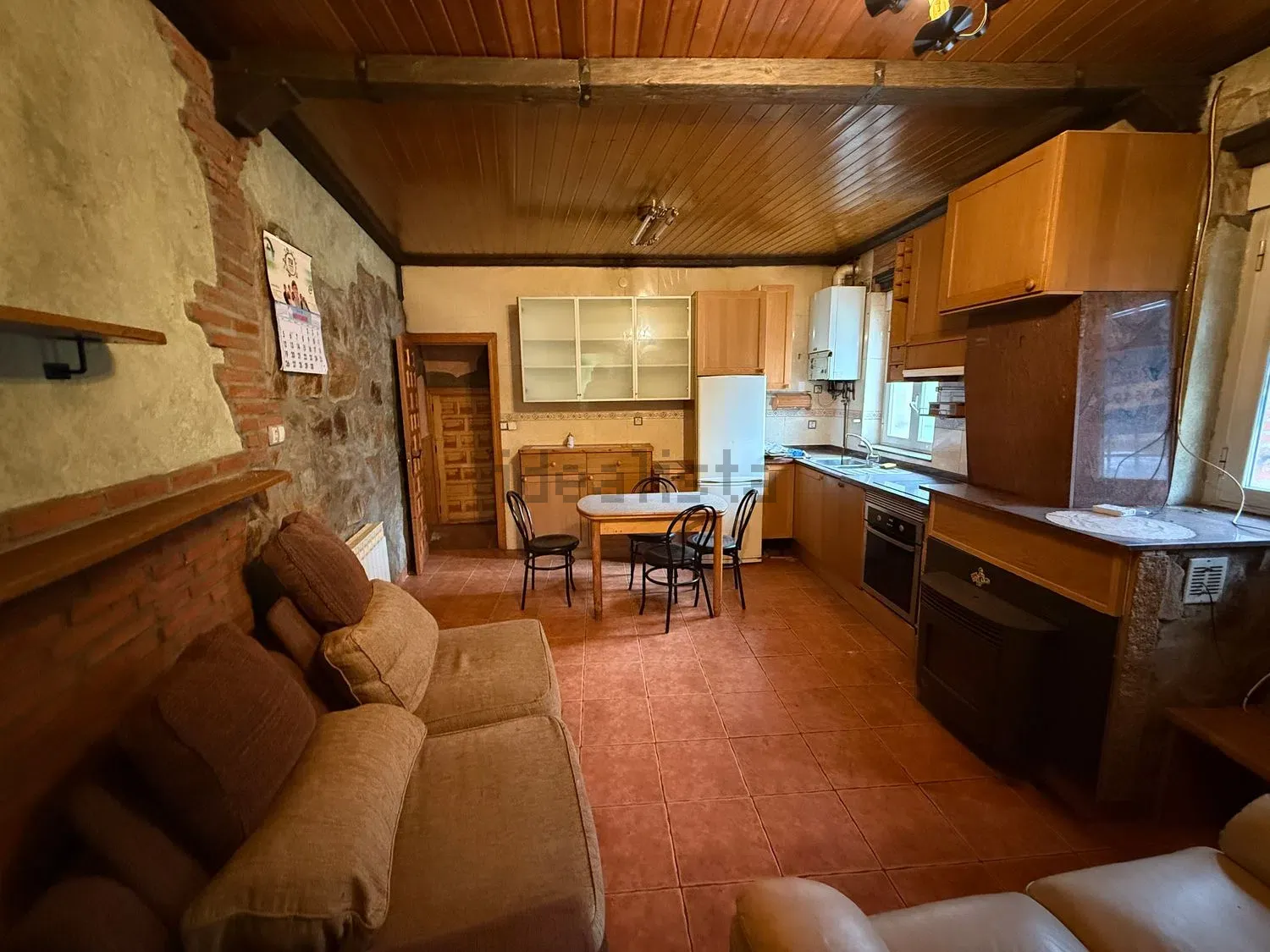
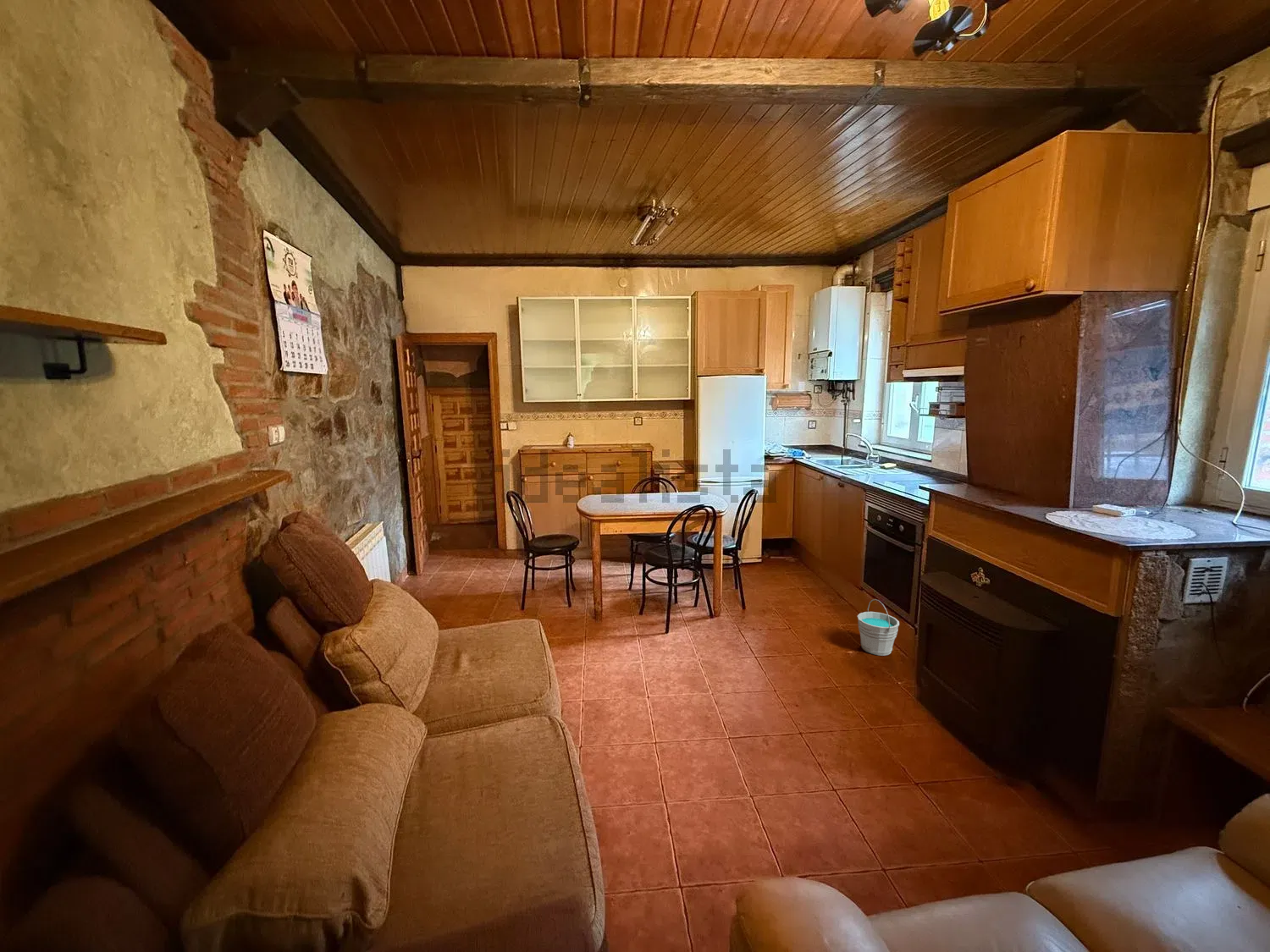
+ bucket (877, 625)
